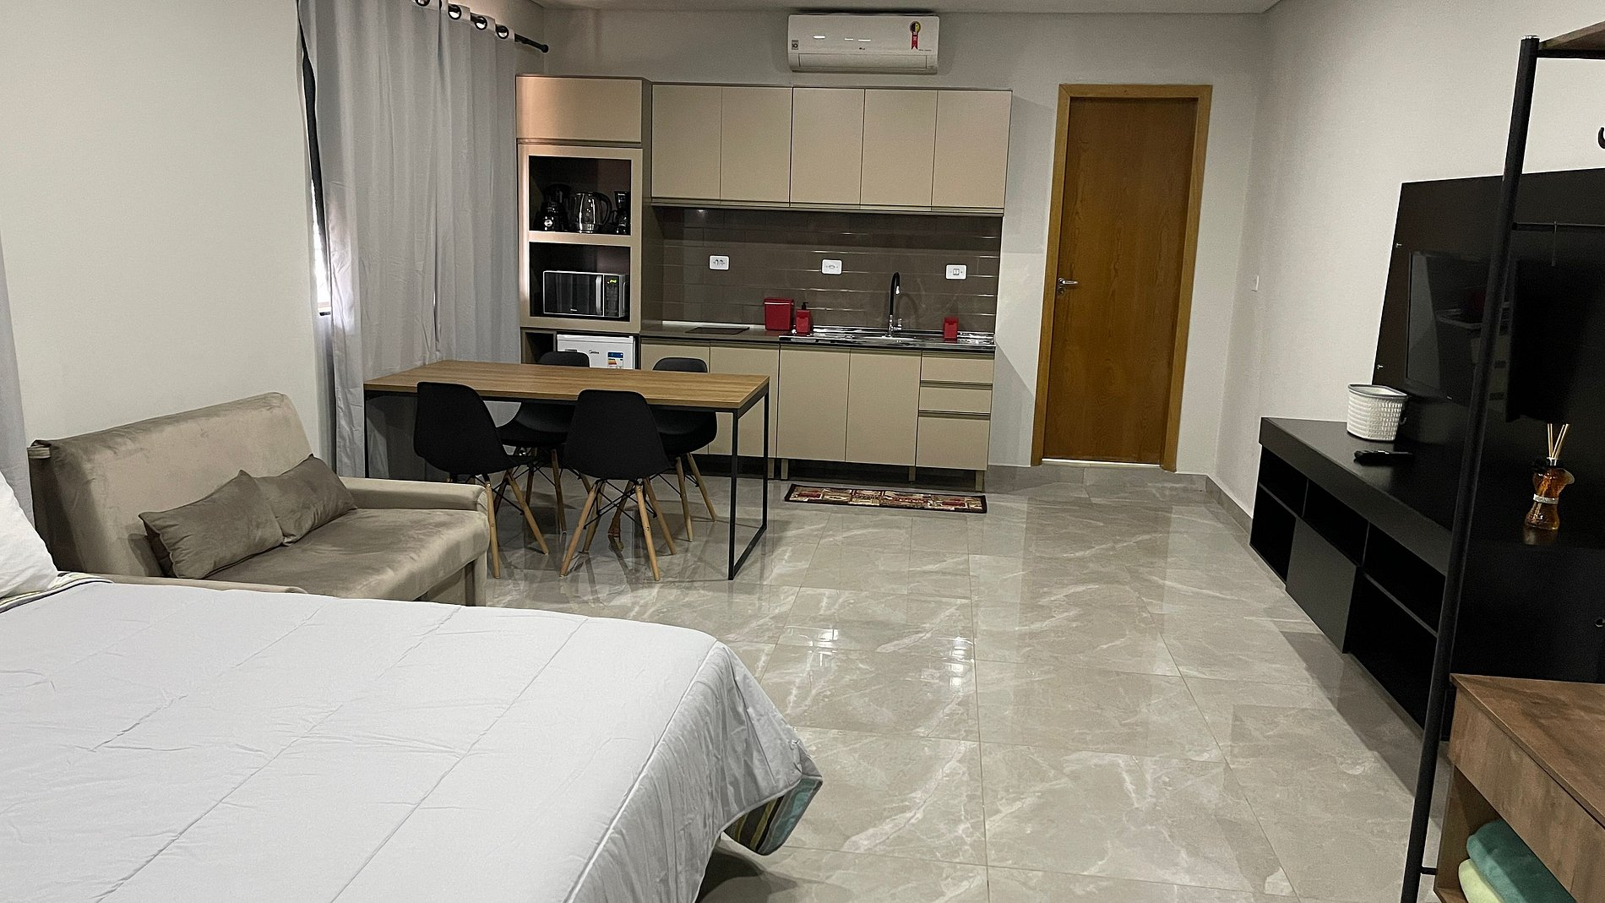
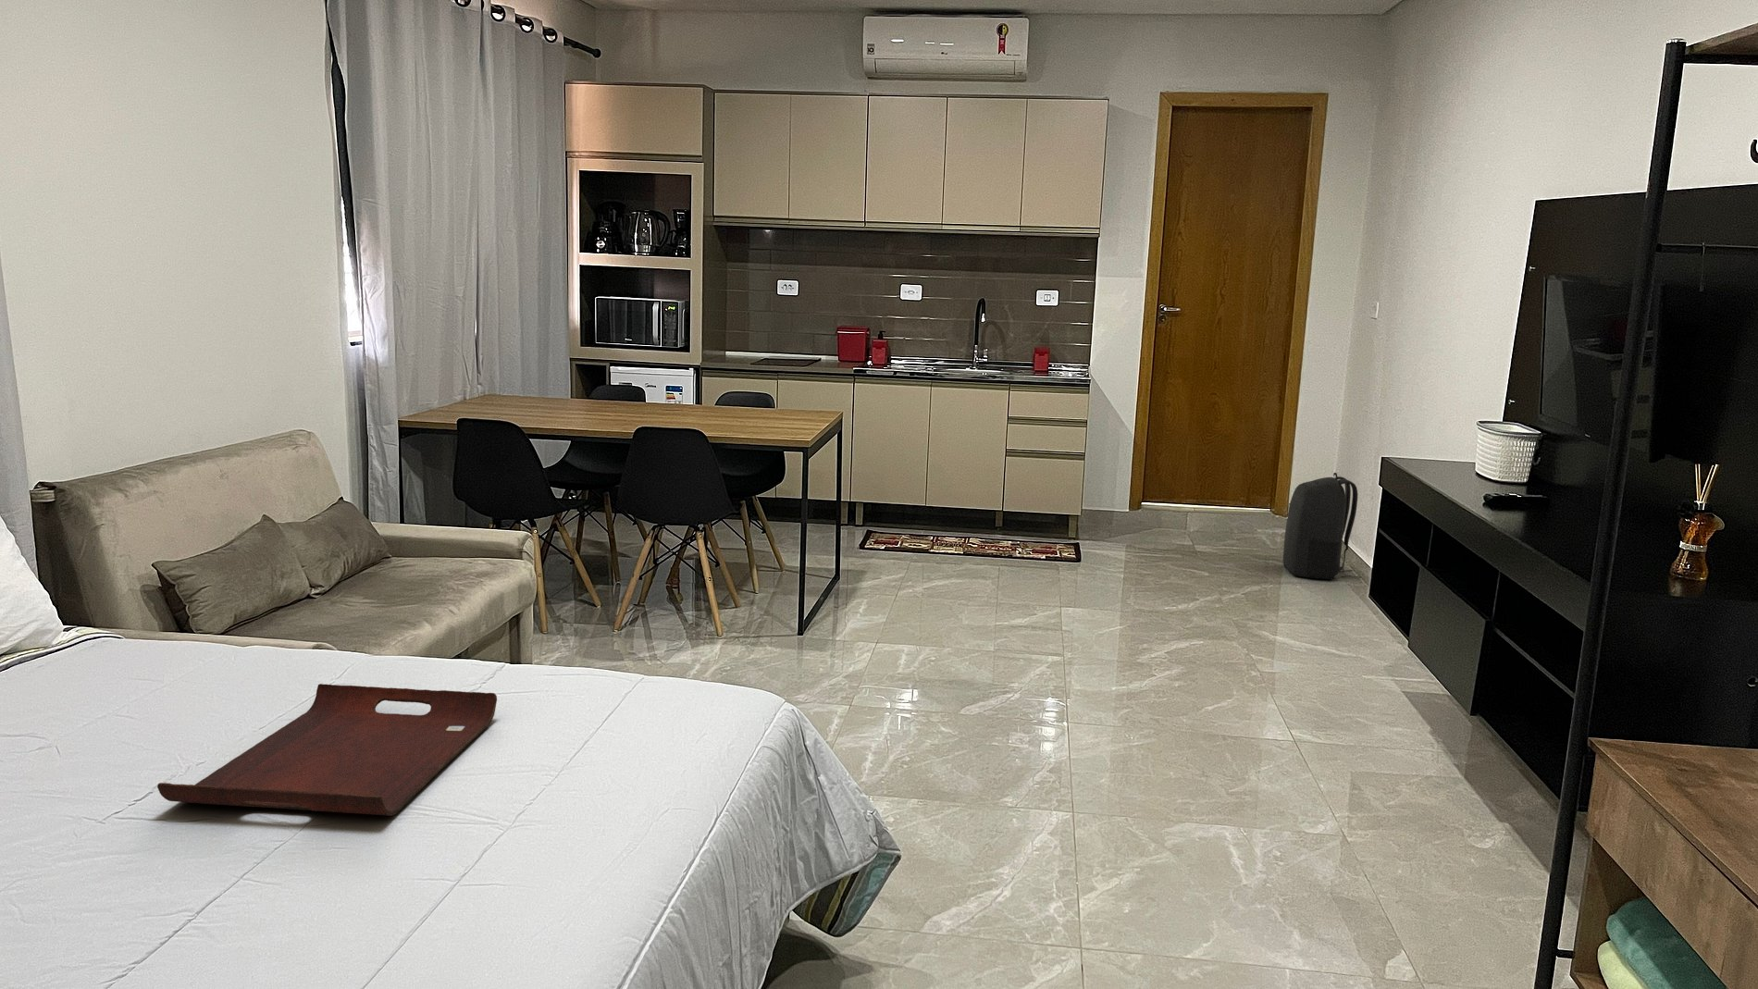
+ serving tray (347, 746)
+ backpack (1325, 523)
